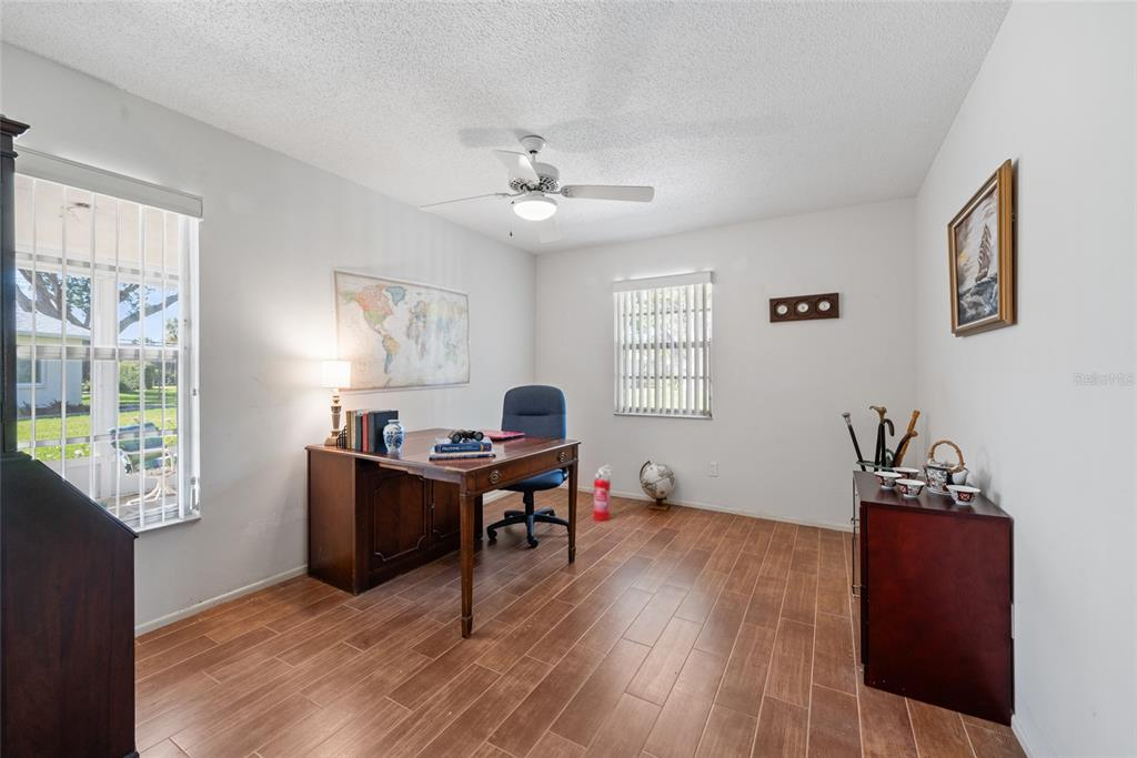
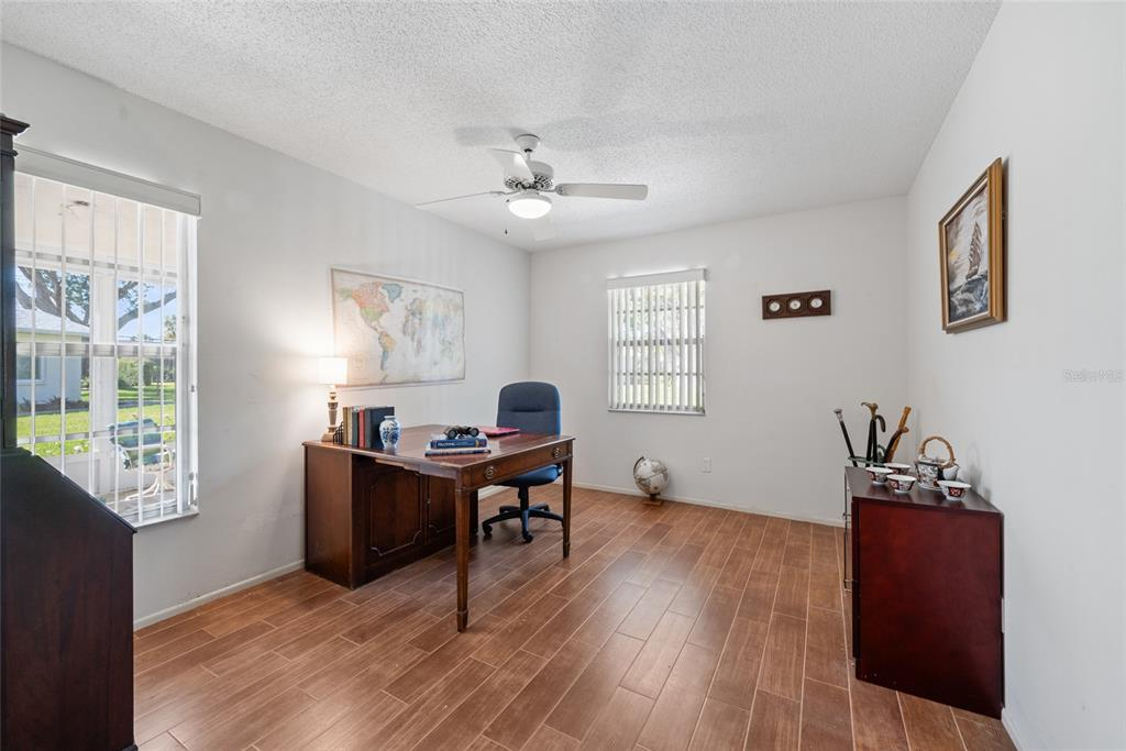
- fire extinguisher (603, 491)
